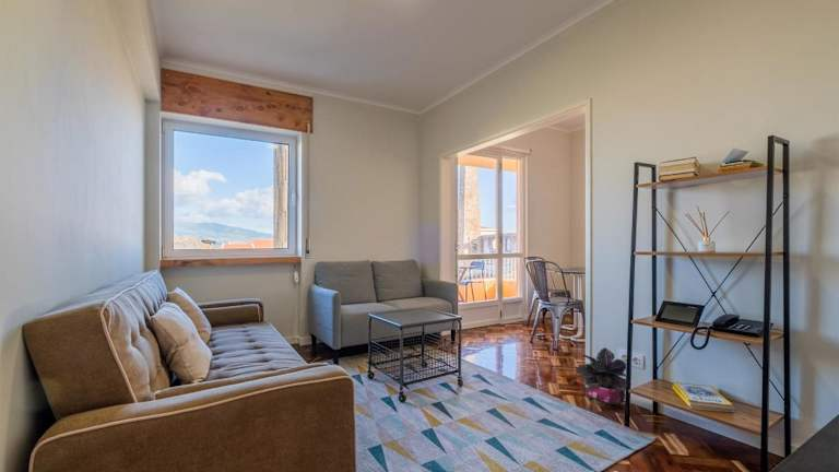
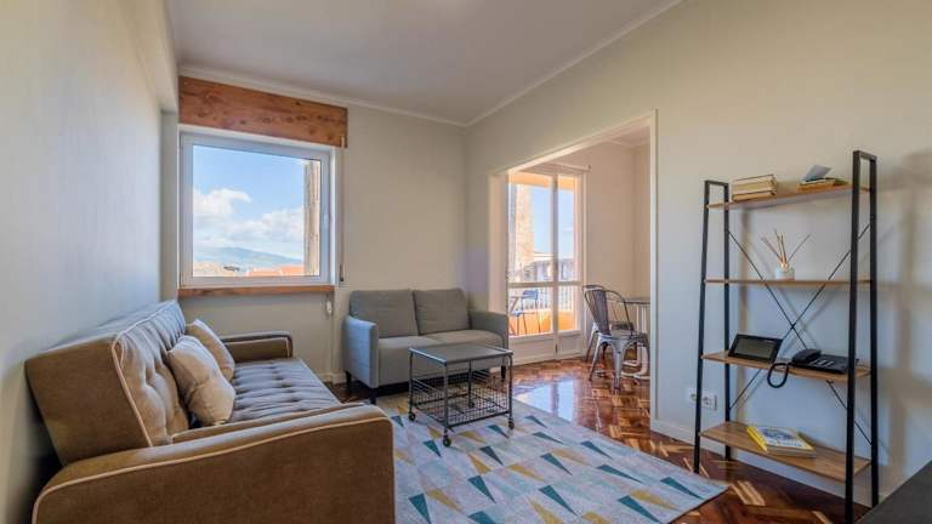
- potted plant (605, 377)
